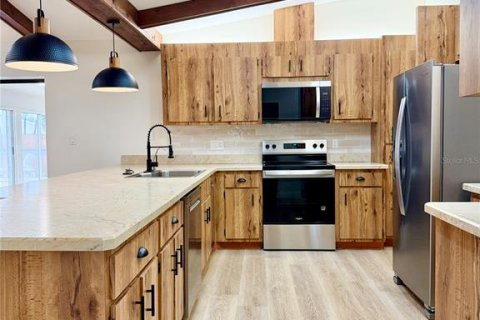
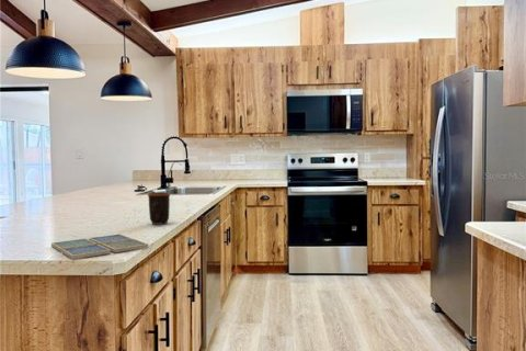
+ drink coaster (99, 245)
+ mug (158, 208)
